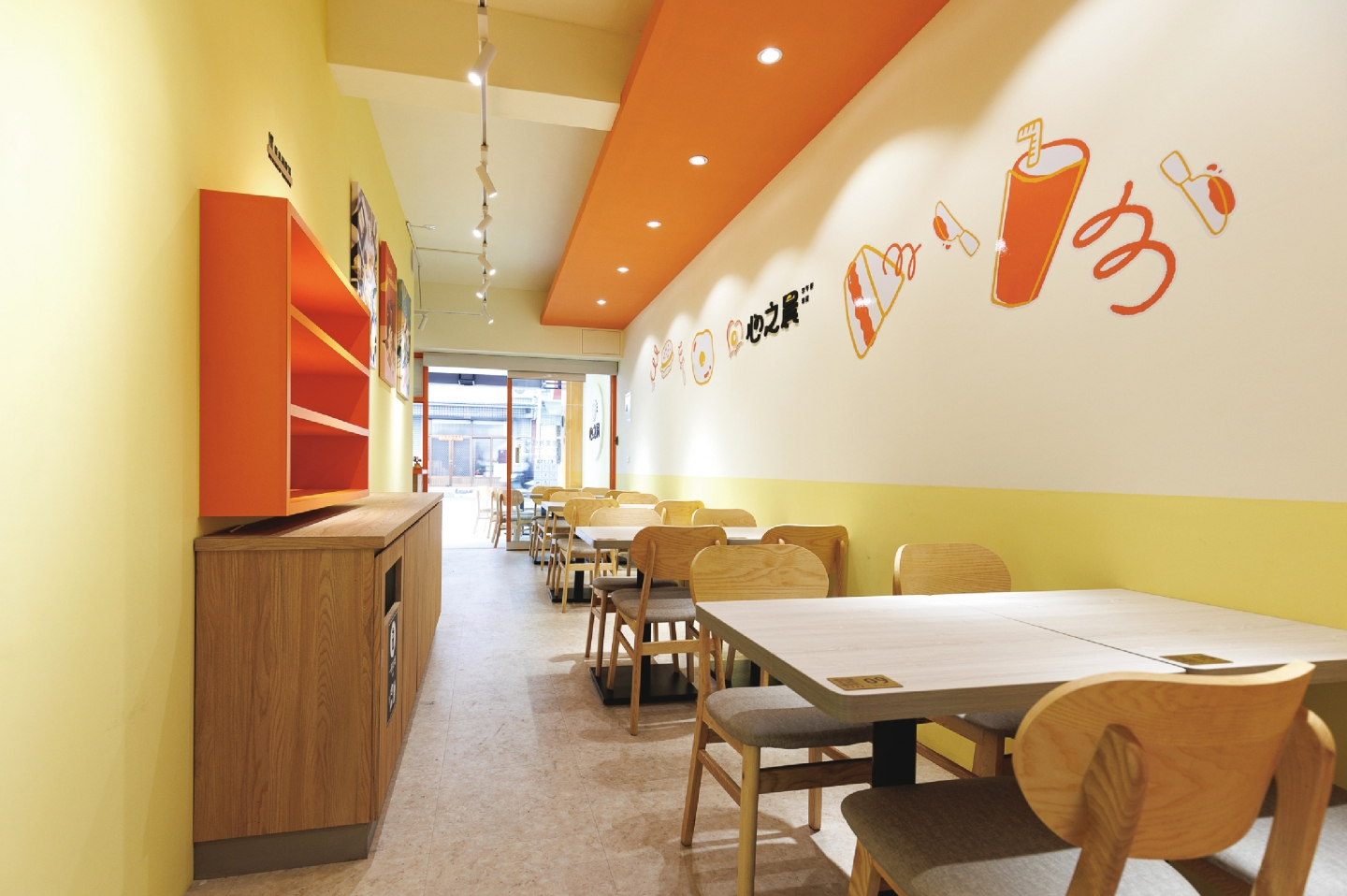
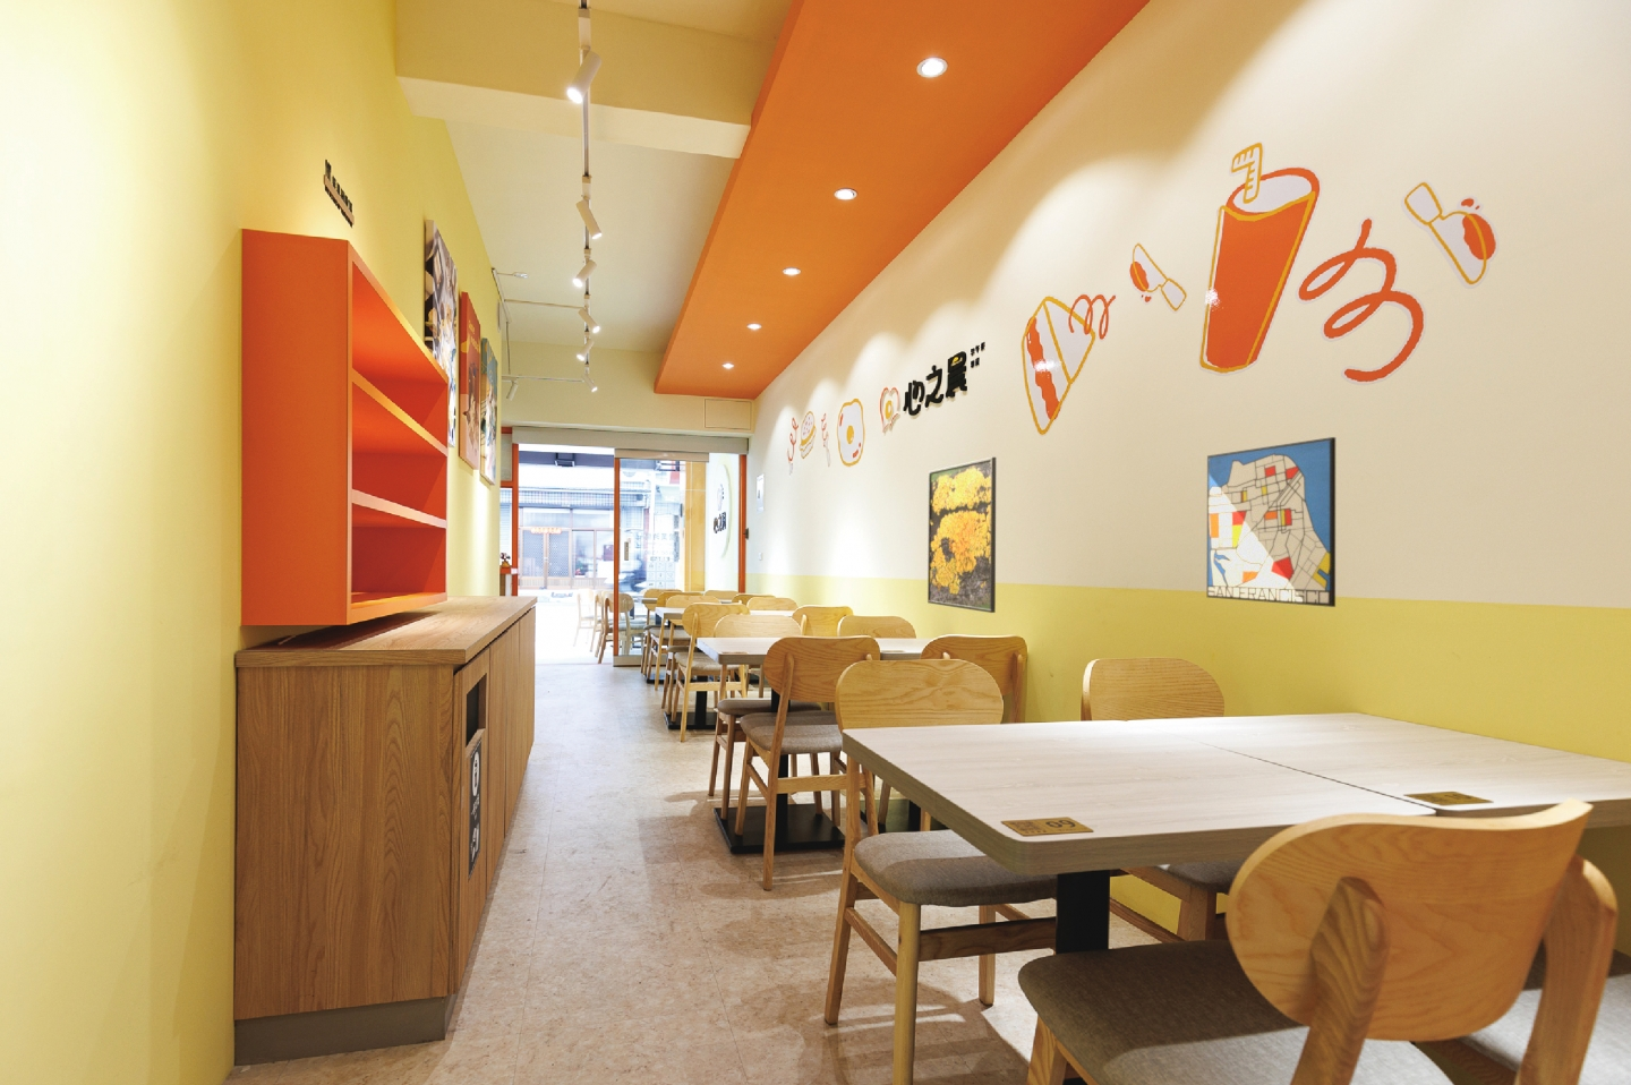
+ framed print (958, 535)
+ wall art (1265, 524)
